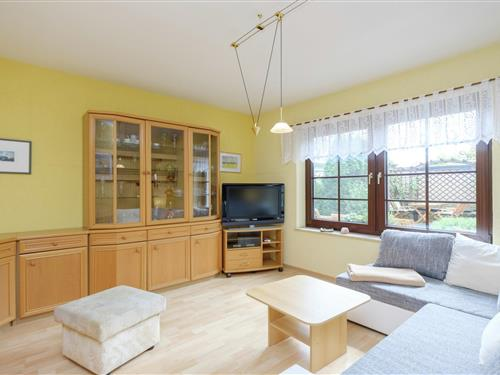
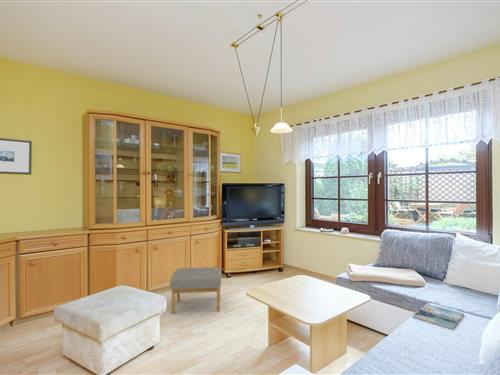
+ magazine (438, 315)
+ footstool (197, 288)
